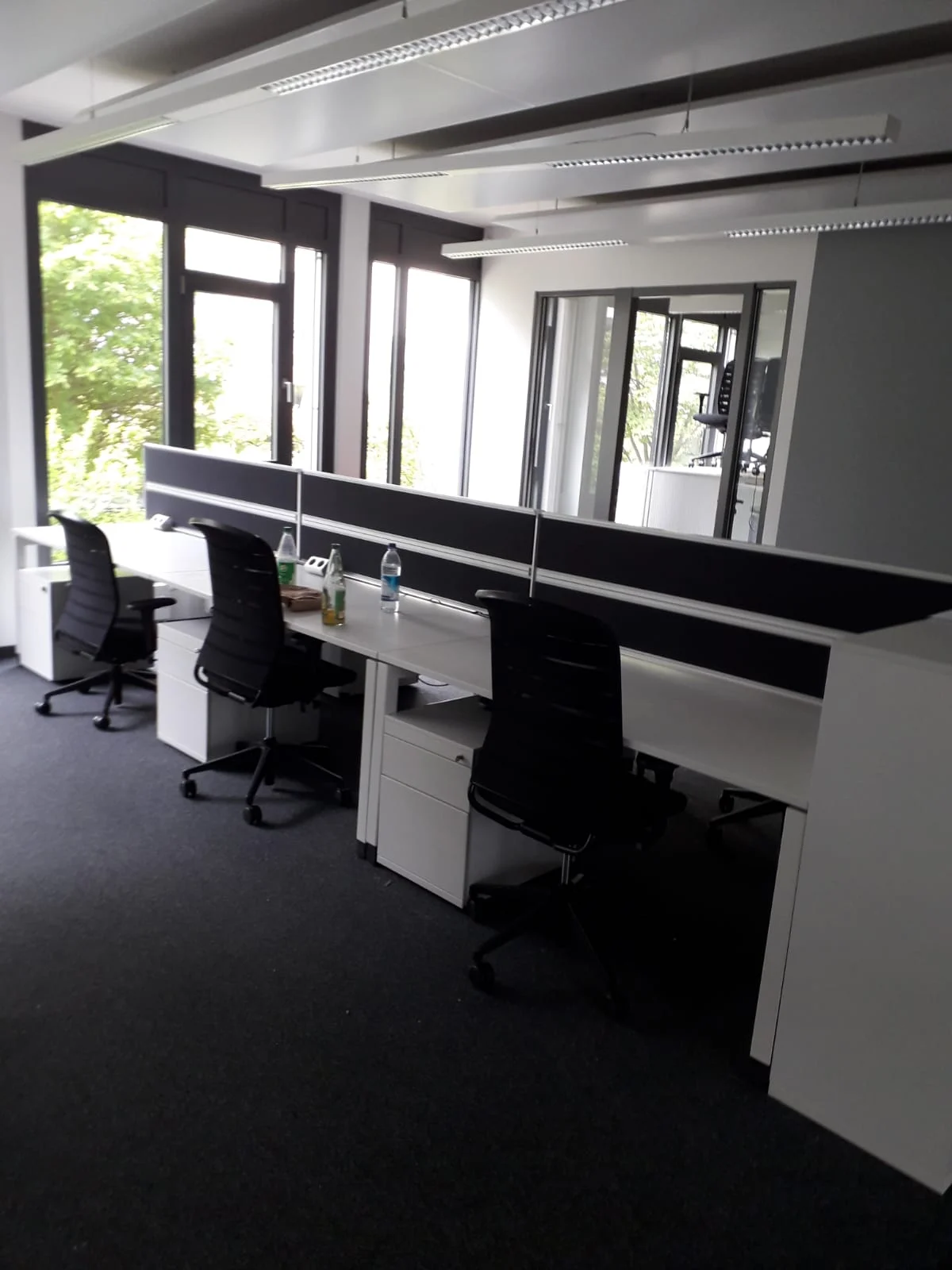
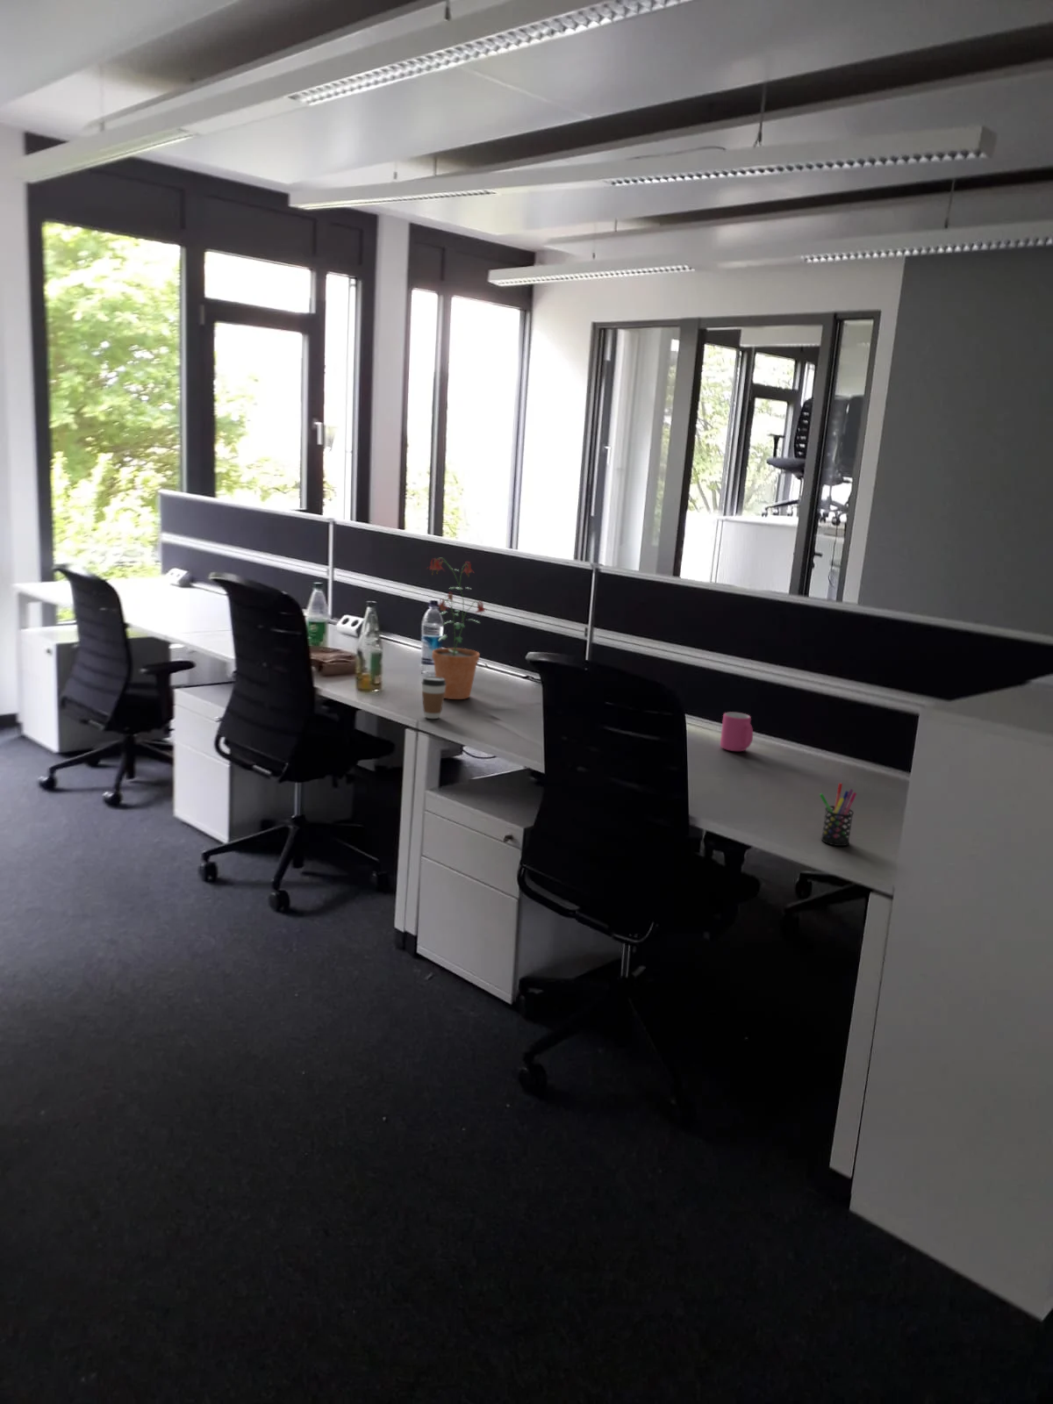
+ potted plant (457, 628)
+ pen holder (834, 814)
+ mug (738, 733)
+ coffee cup (432, 696)
